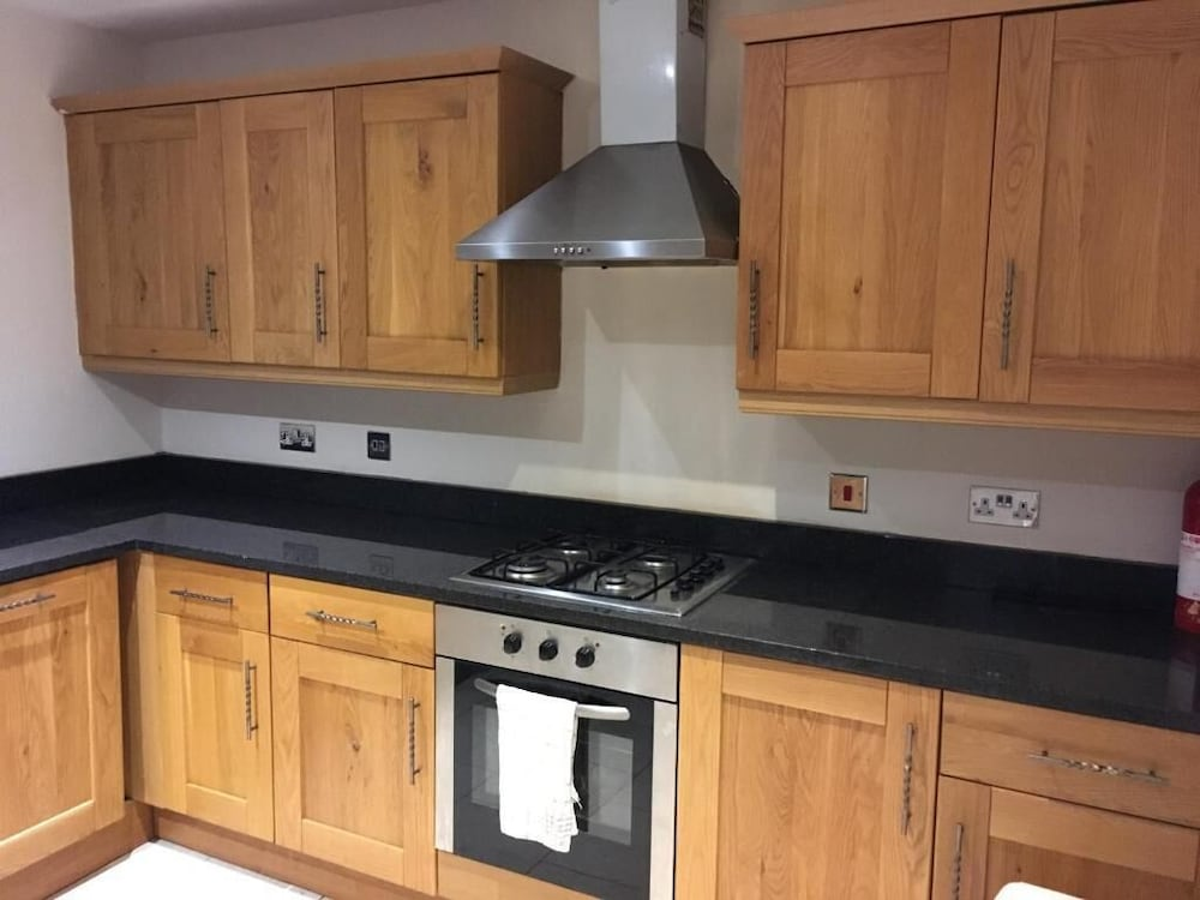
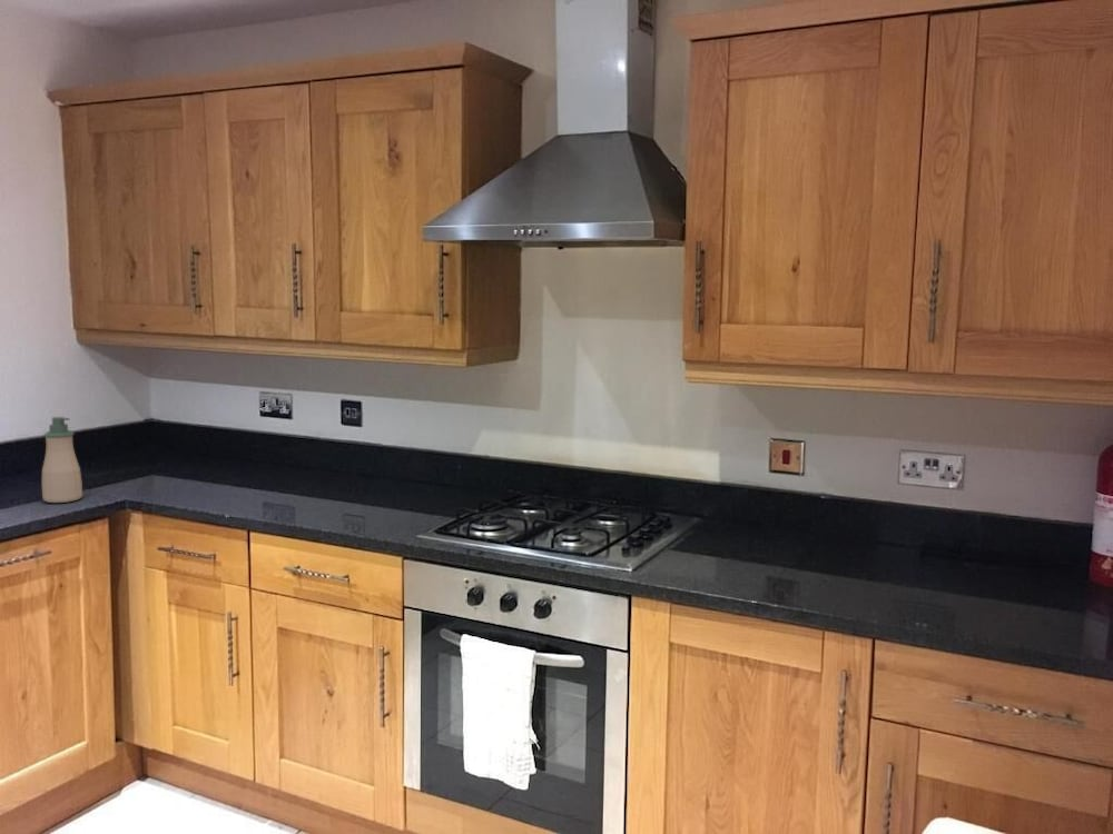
+ soap bottle (60, 458)
